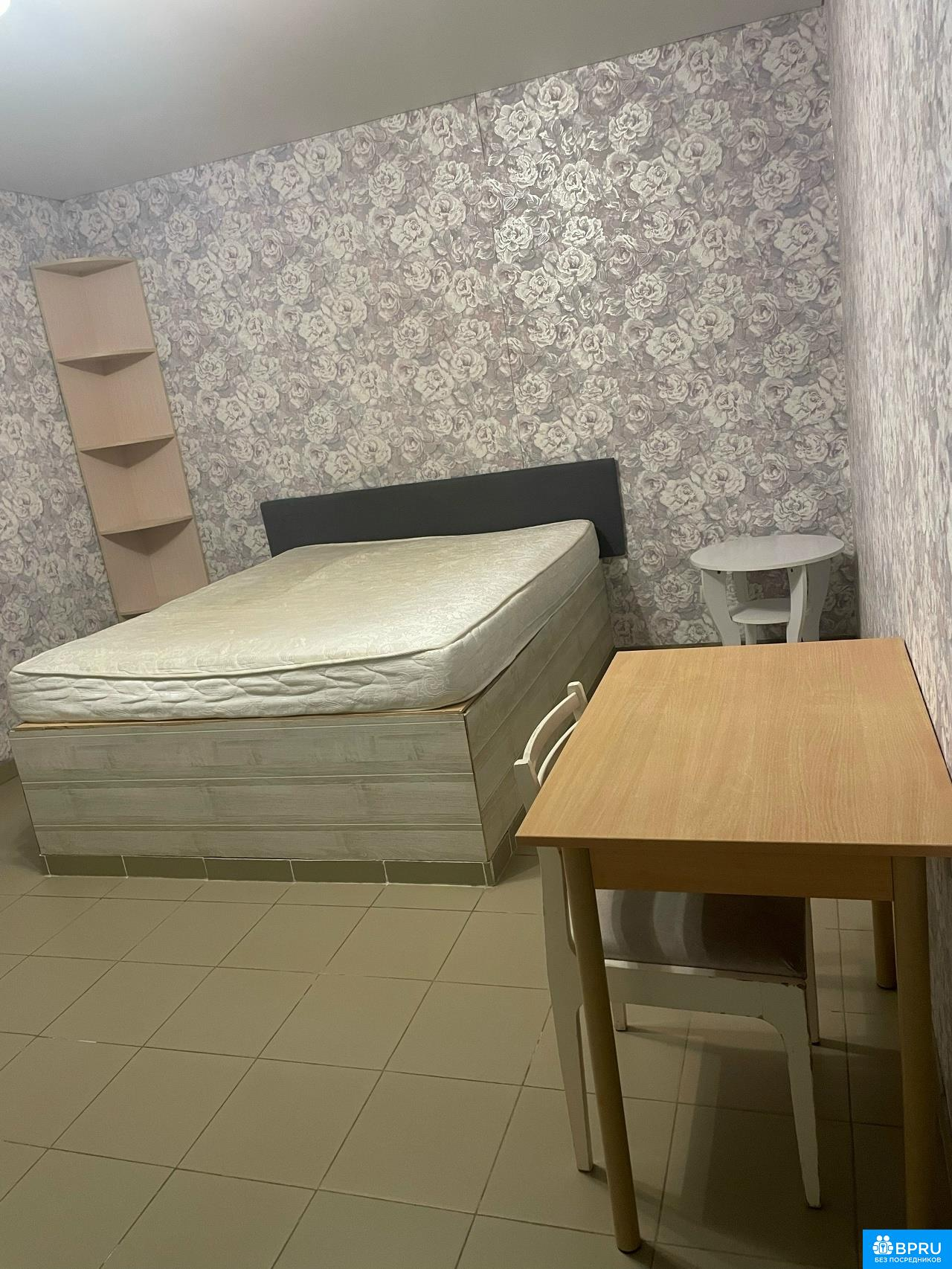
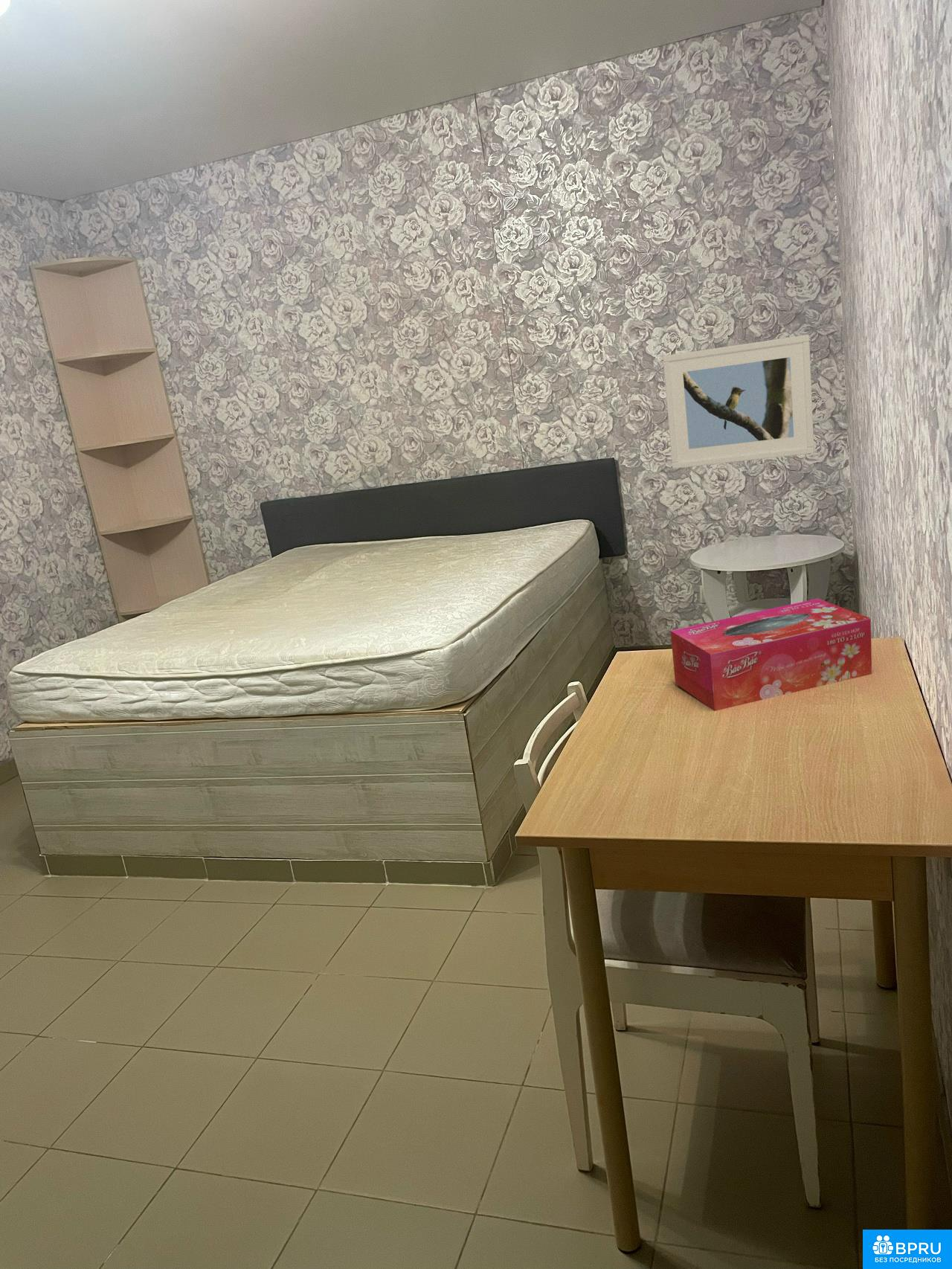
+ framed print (738, 404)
+ tissue box (769, 652)
